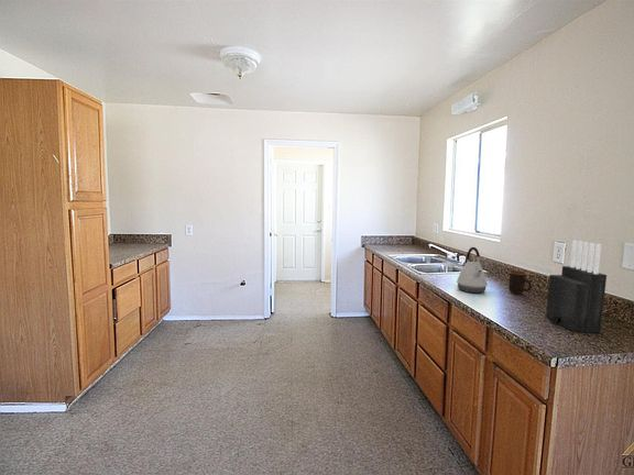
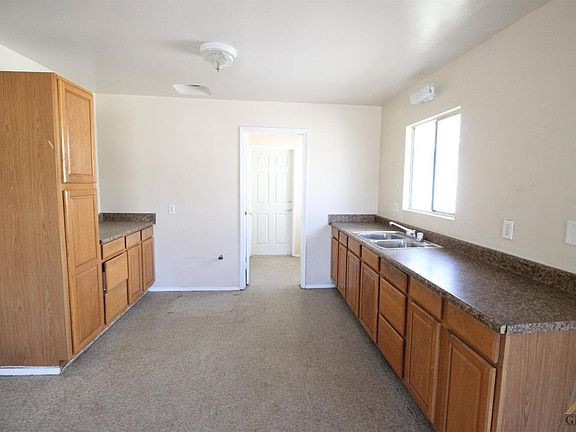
- kettle (472, 268)
- knife block (572, 284)
- mug (520, 283)
